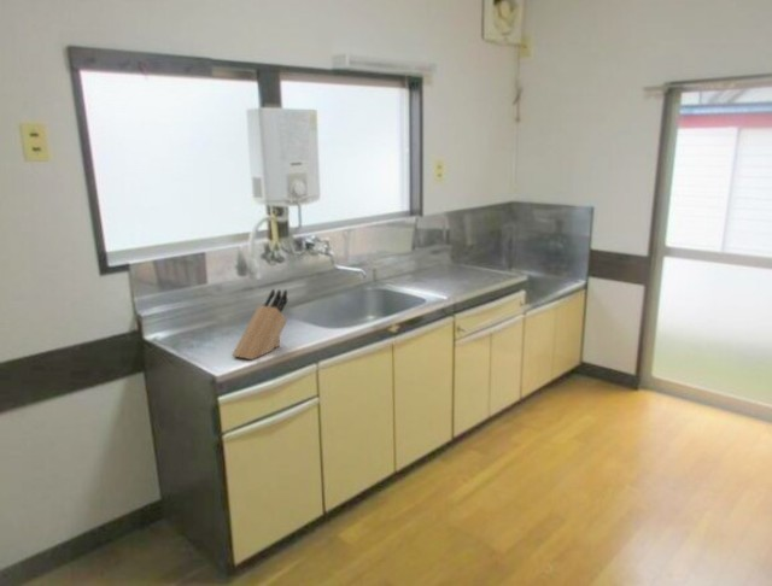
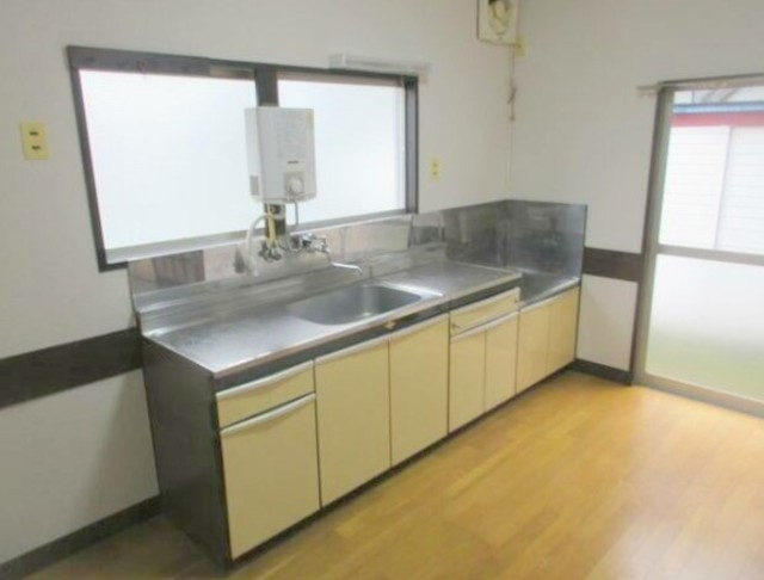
- knife block (263, 322)
